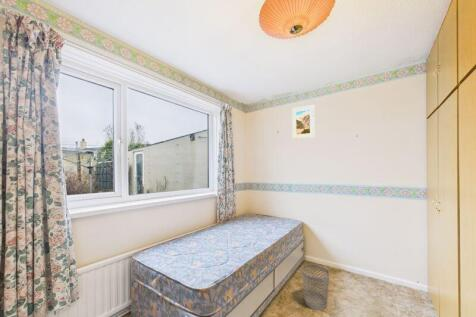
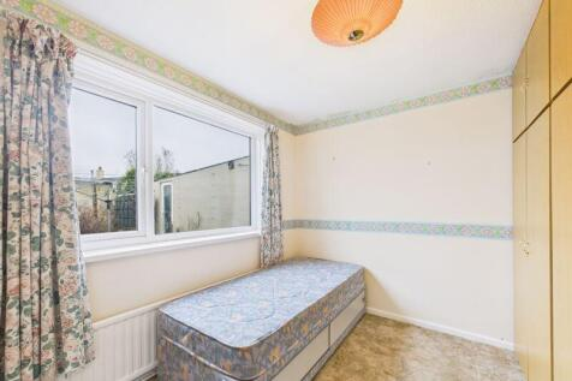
- wastebasket (315, 286)
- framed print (303, 122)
